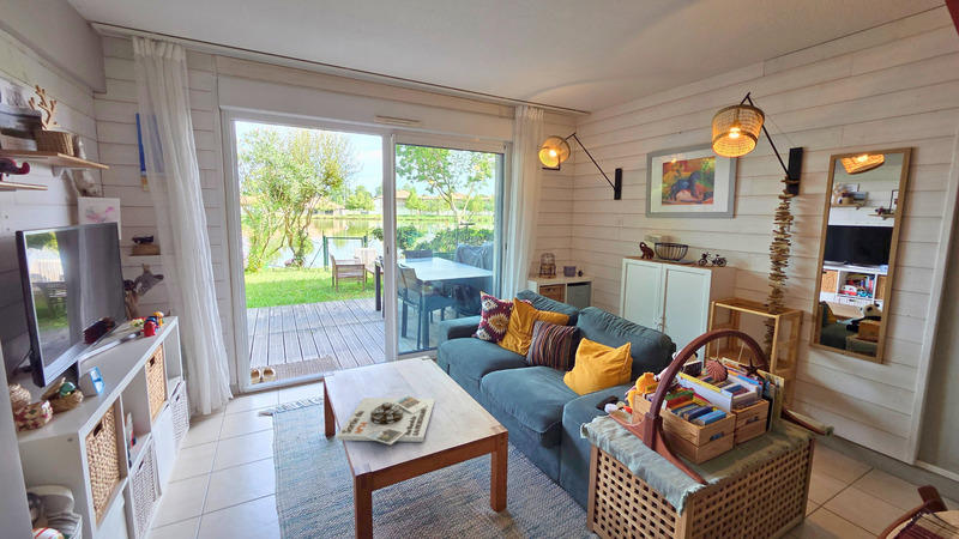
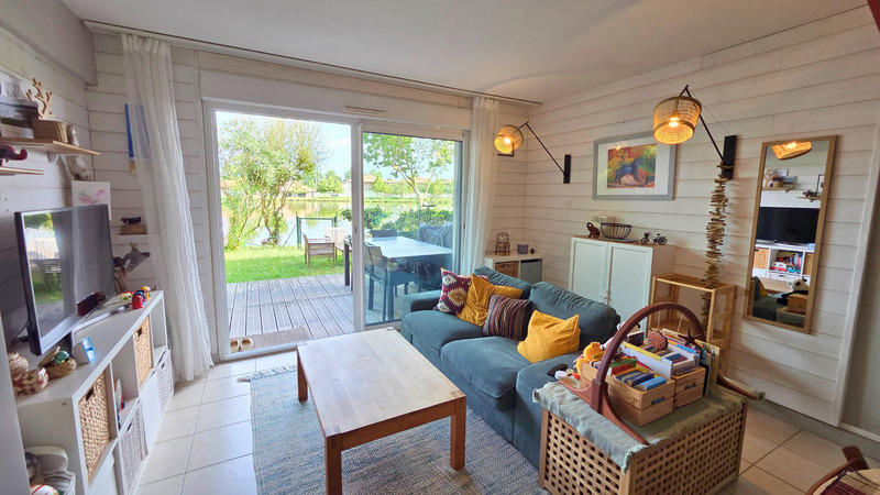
- board game (388, 413)
